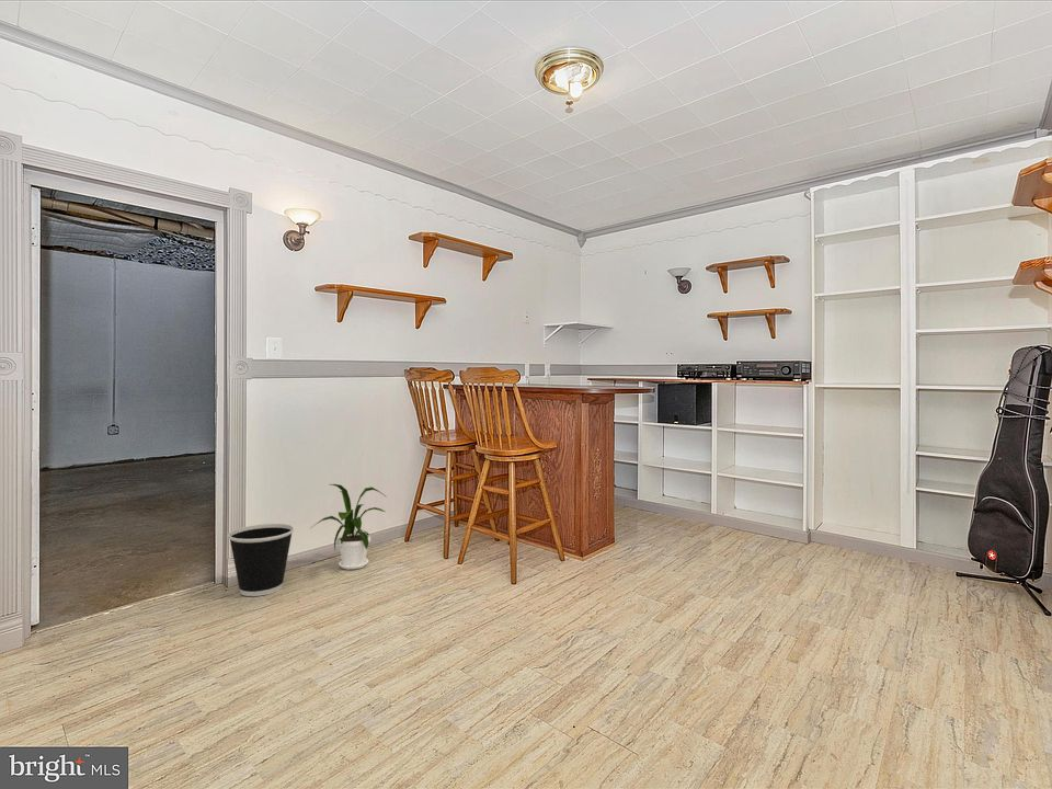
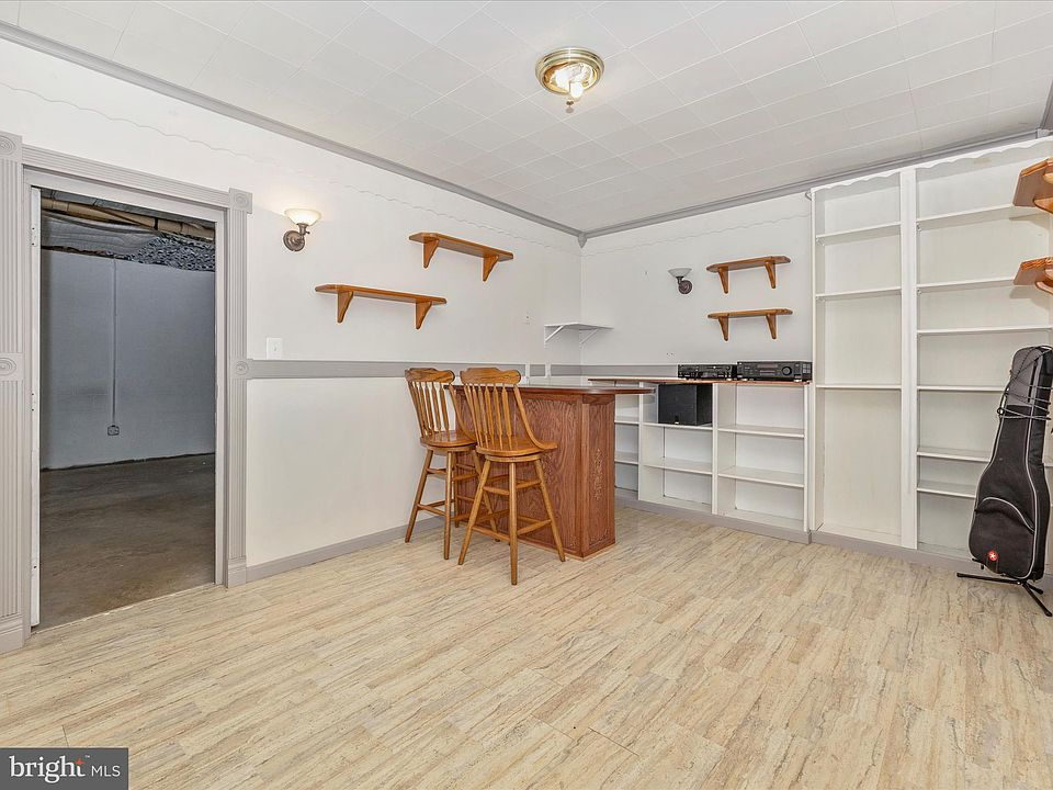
- house plant (352, 523)
- wastebasket (261, 559)
